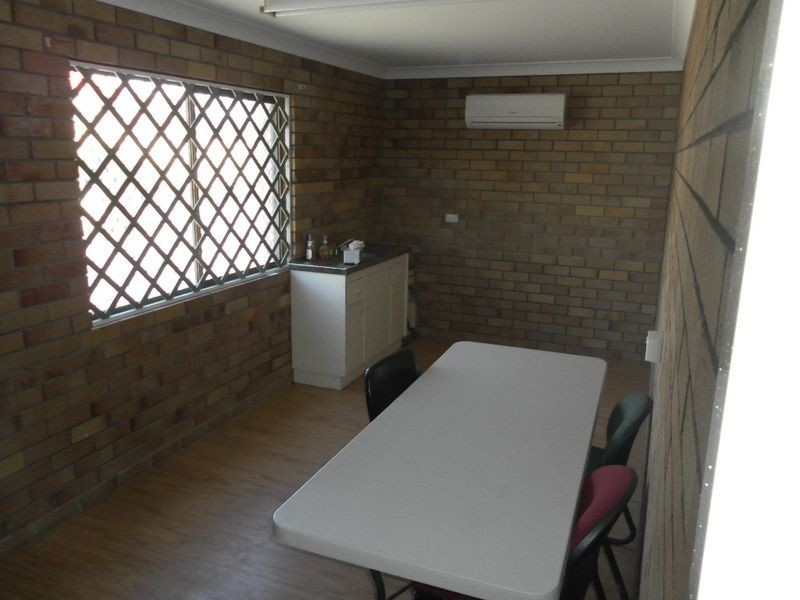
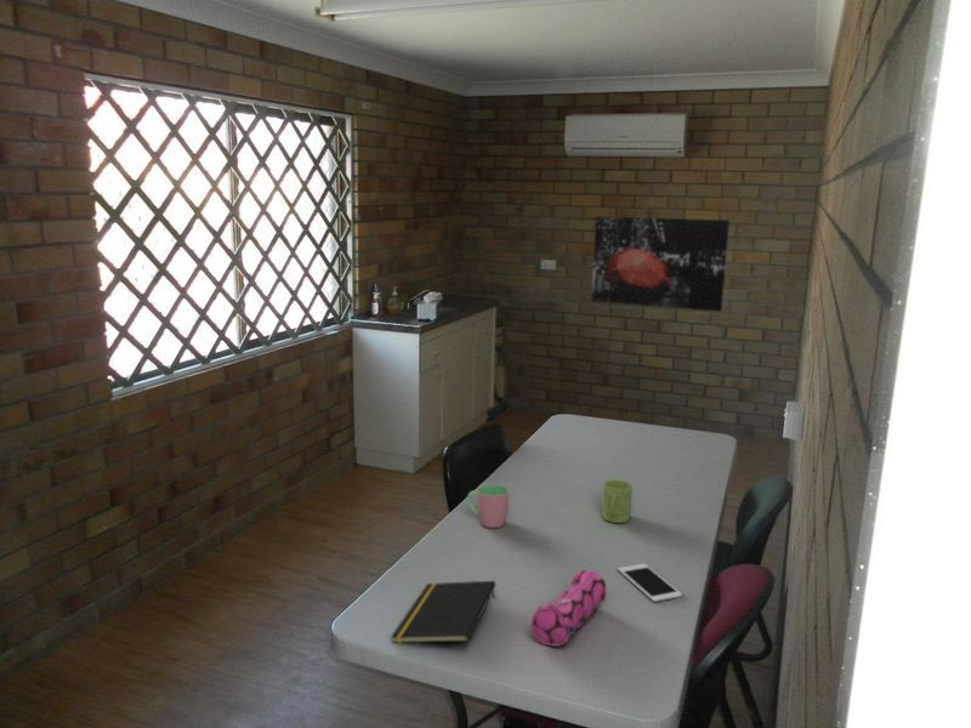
+ cup (487, 506)
+ notepad (445, 610)
+ wall art (657, 262)
+ cell phone (648, 581)
+ pencil case (572, 604)
+ mug (615, 504)
